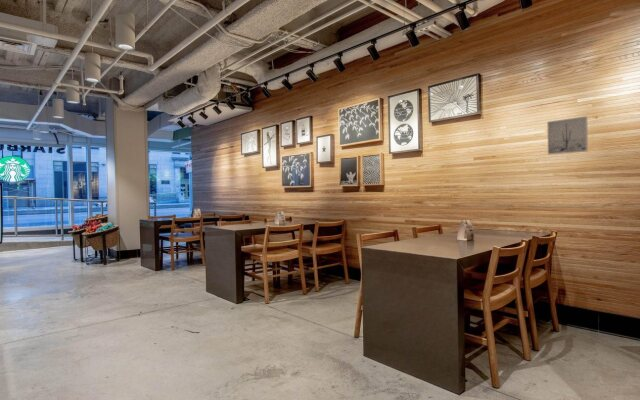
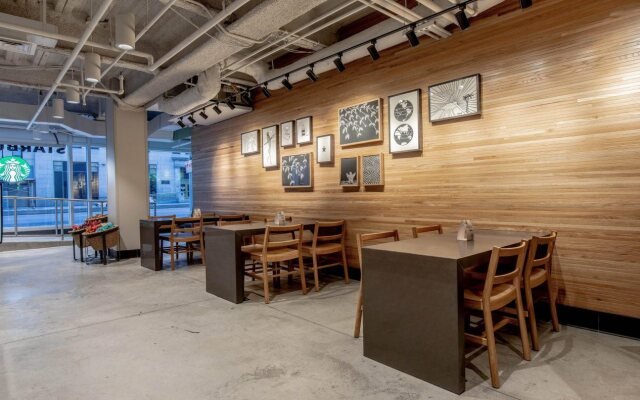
- wall art (567, 136)
